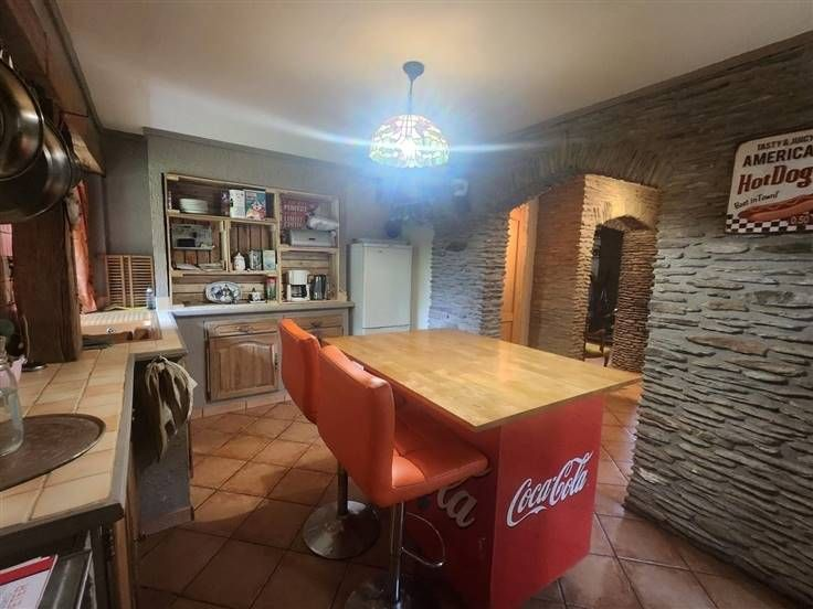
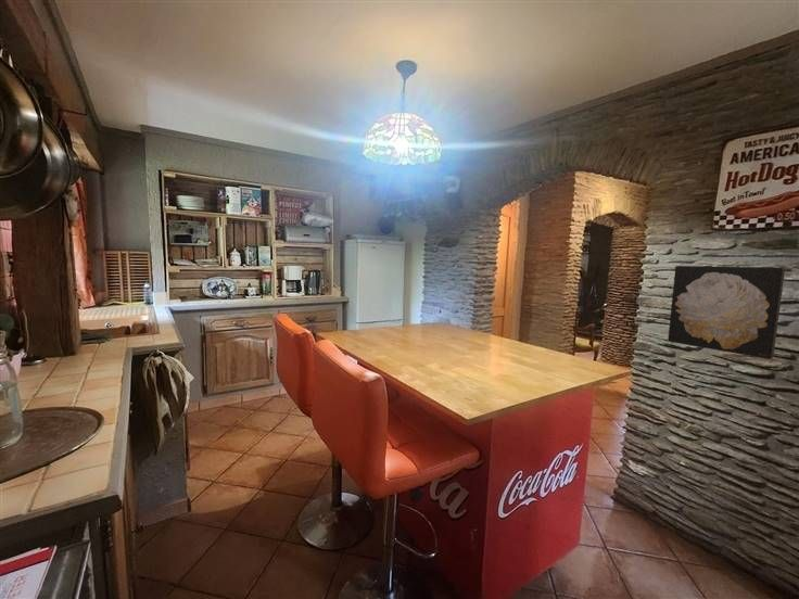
+ wall art (720, 308)
